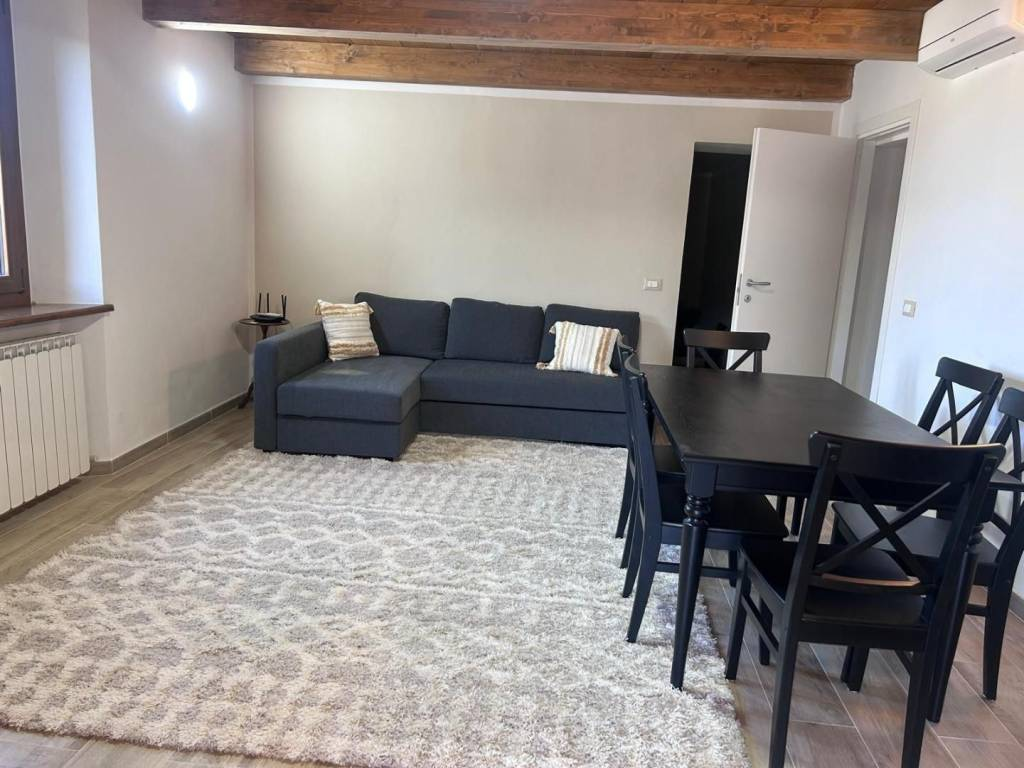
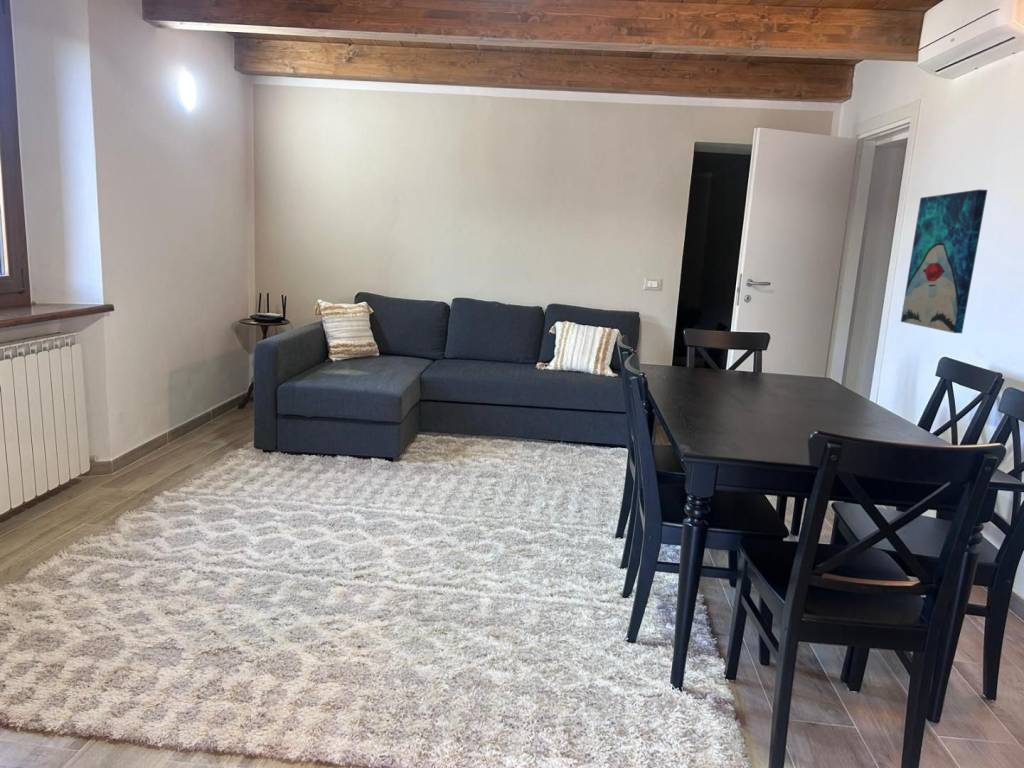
+ wall art (940, 261)
